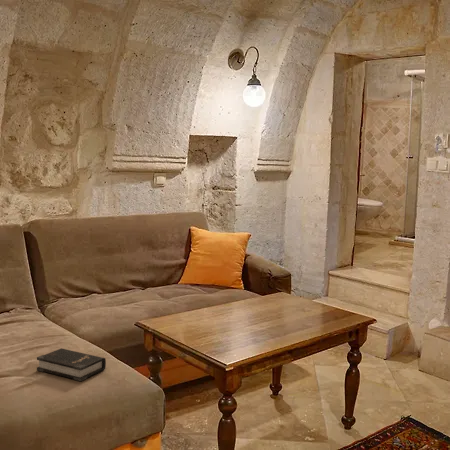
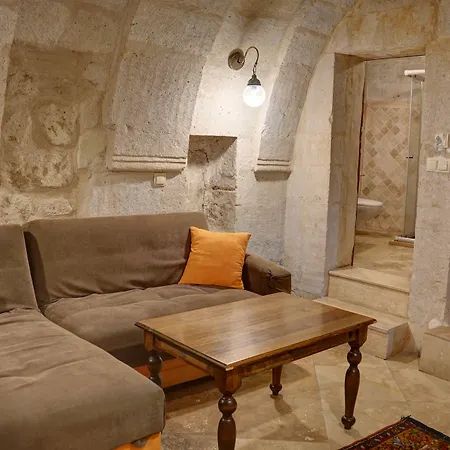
- hardback book (71, 363)
